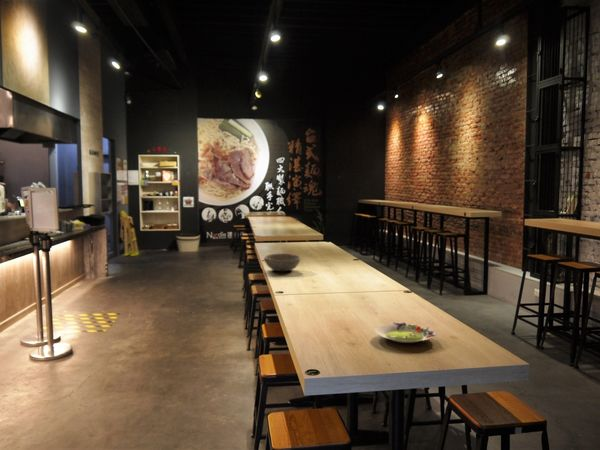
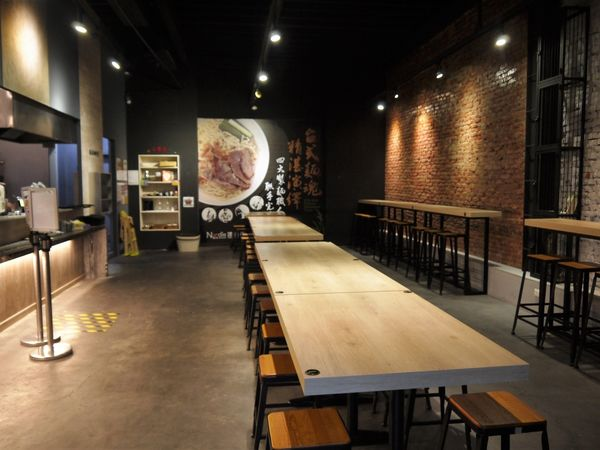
- salad plate (404, 333)
- bowl (282, 262)
